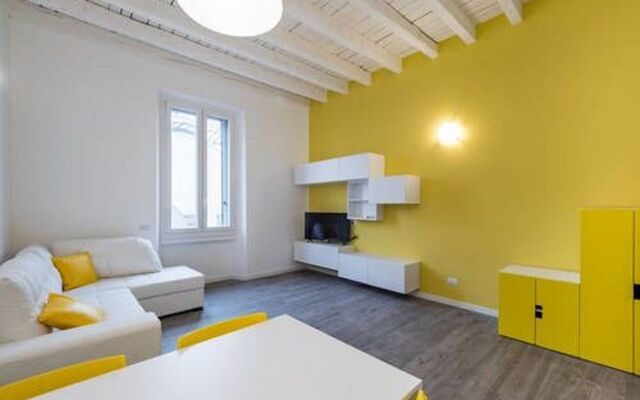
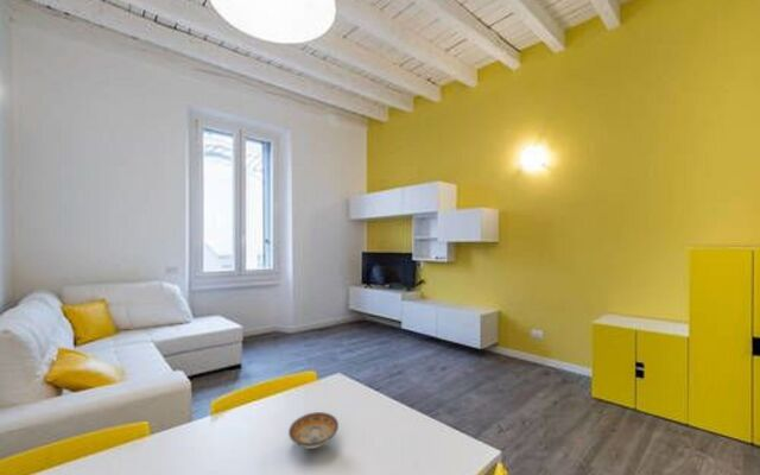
+ bowl (314, 435)
